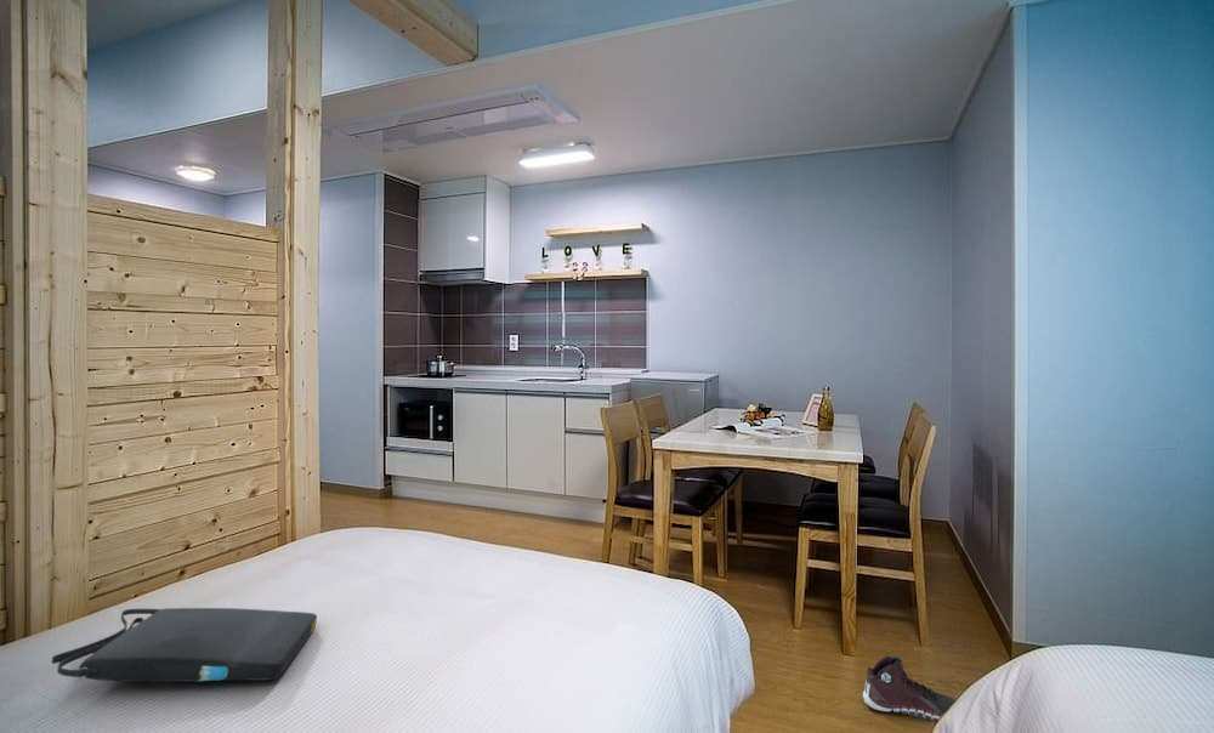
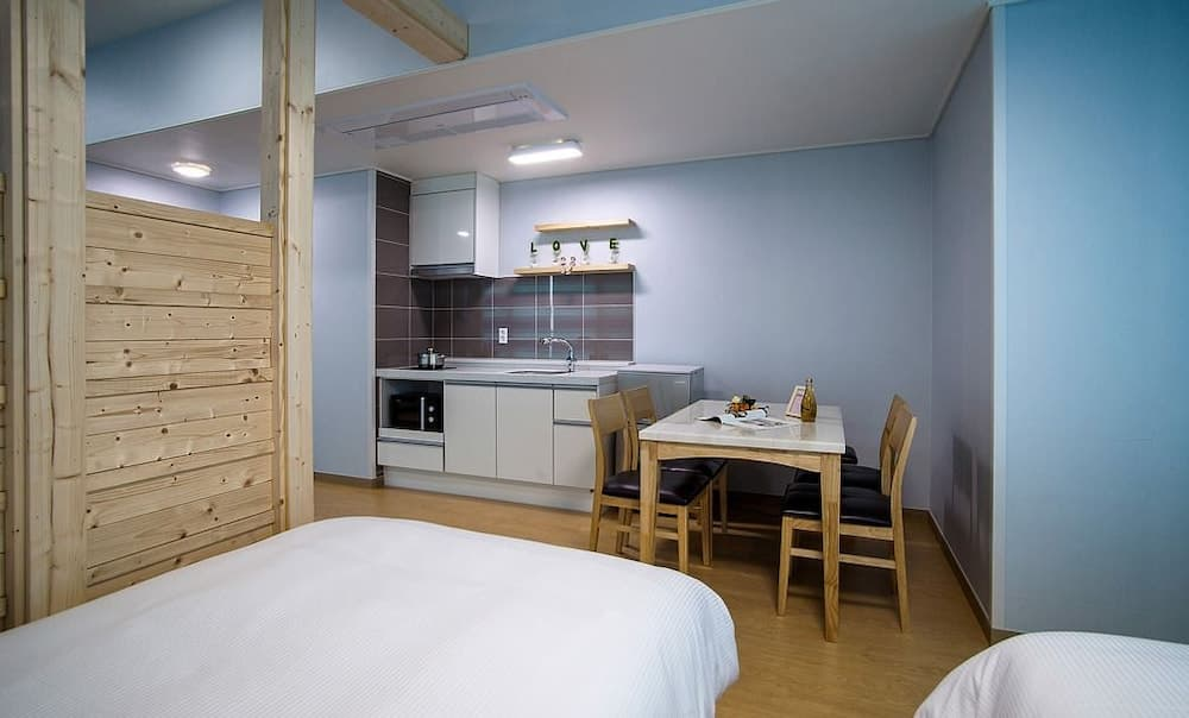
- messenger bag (194, 642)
- sneaker (910, 684)
